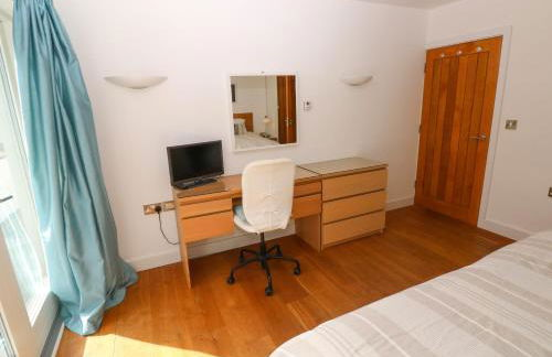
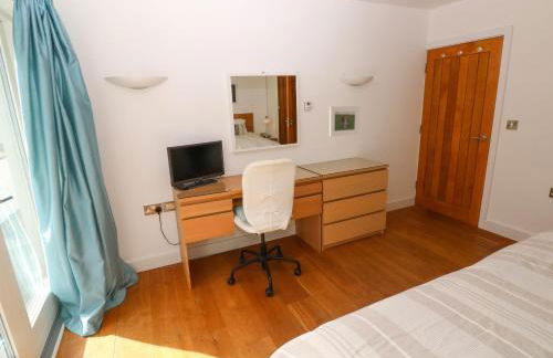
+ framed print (344, 120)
